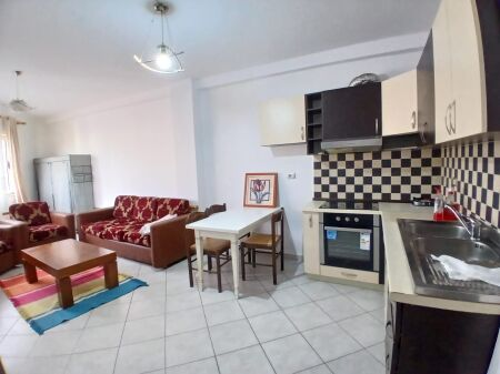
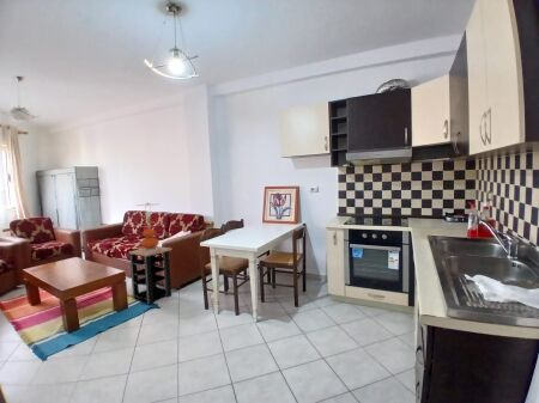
+ side table (151, 273)
+ table lamp (149, 226)
